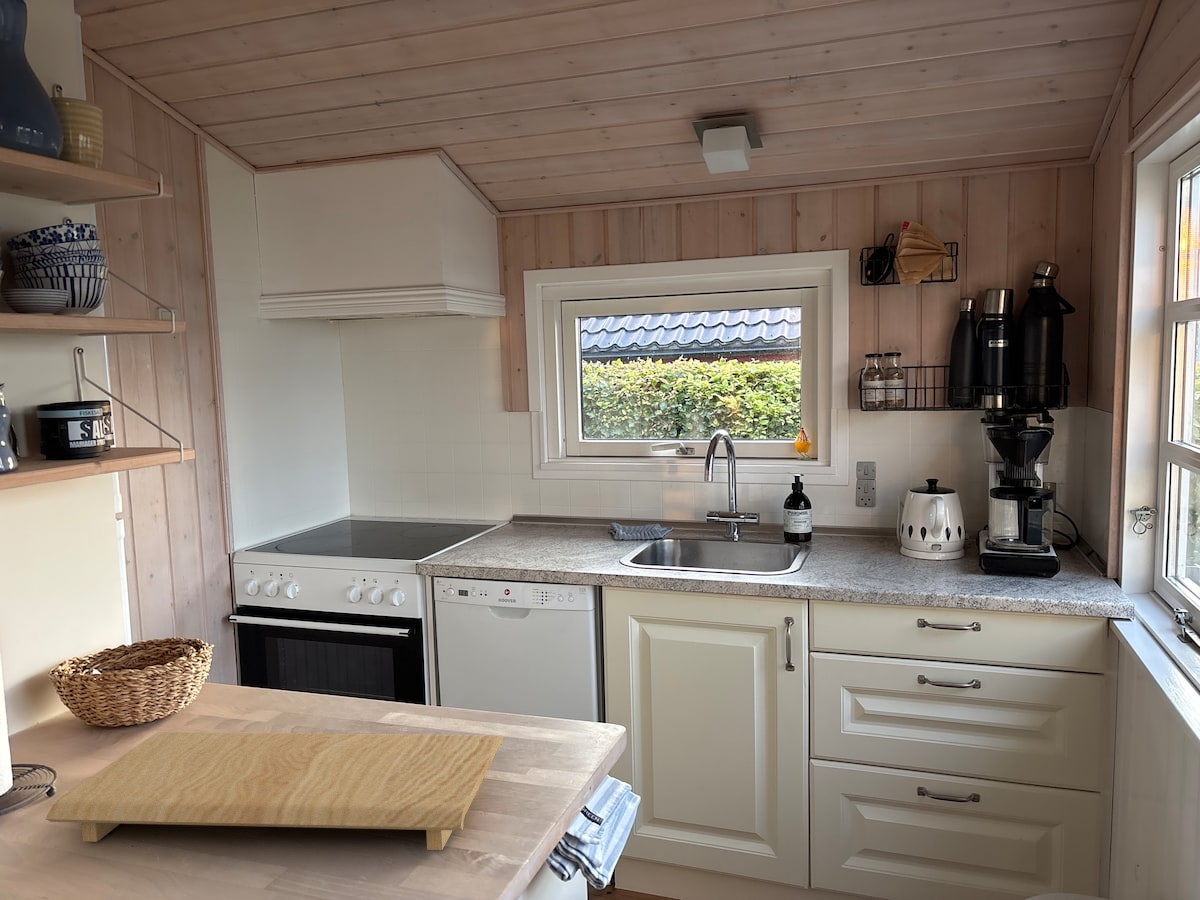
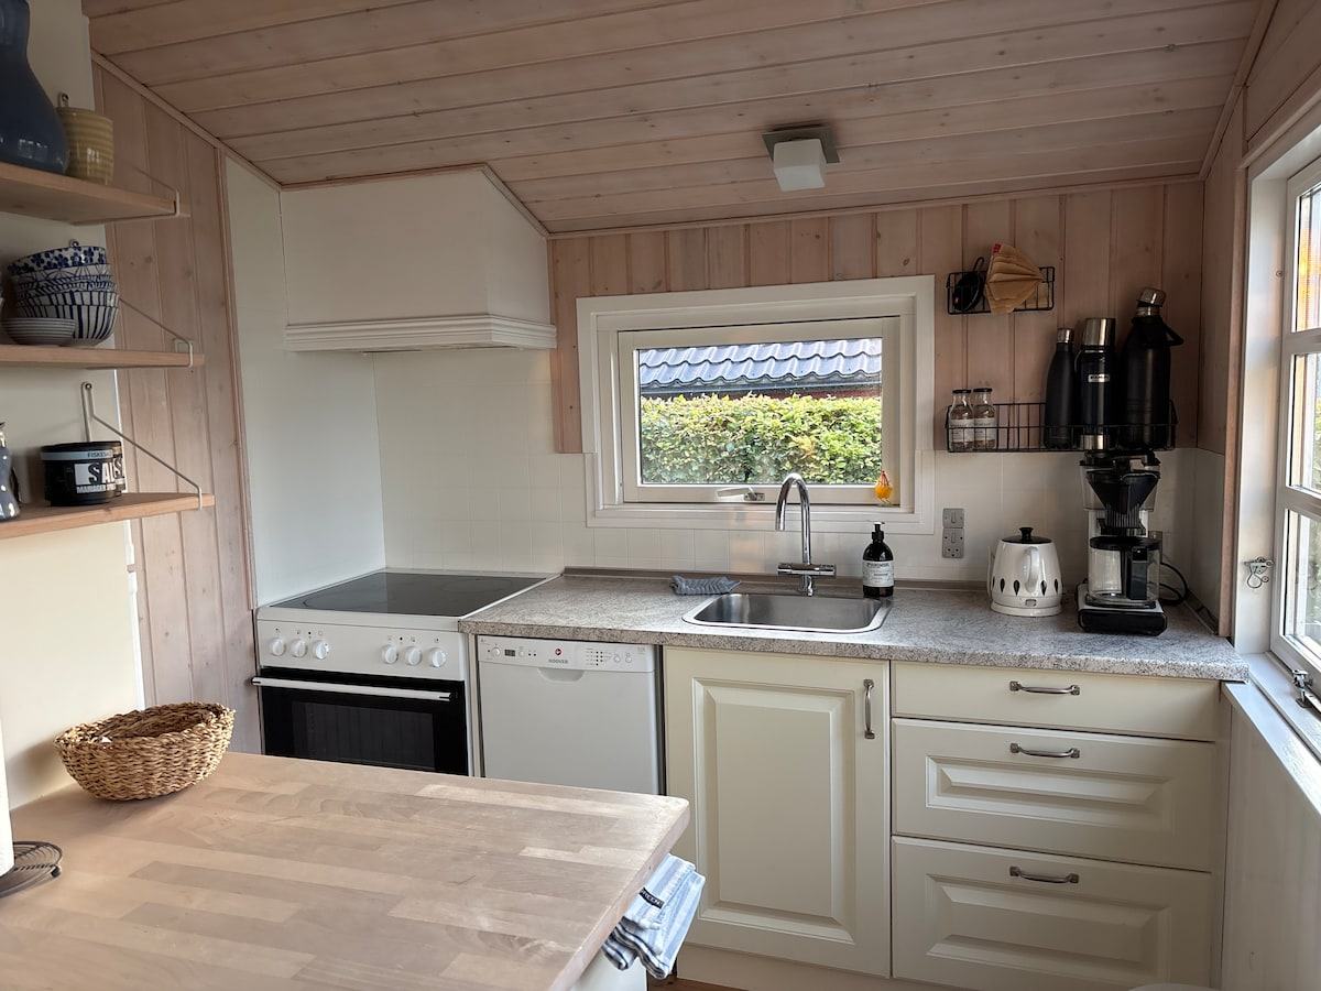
- cutting board (295, 787)
